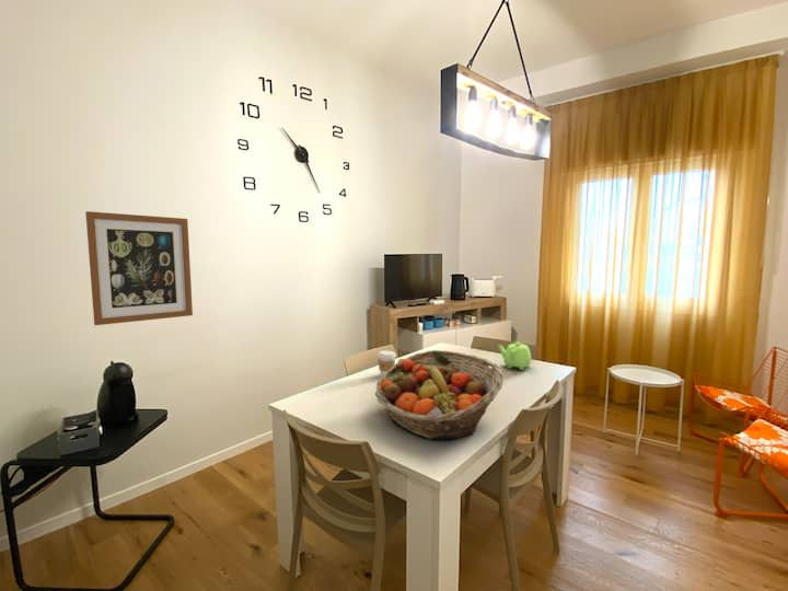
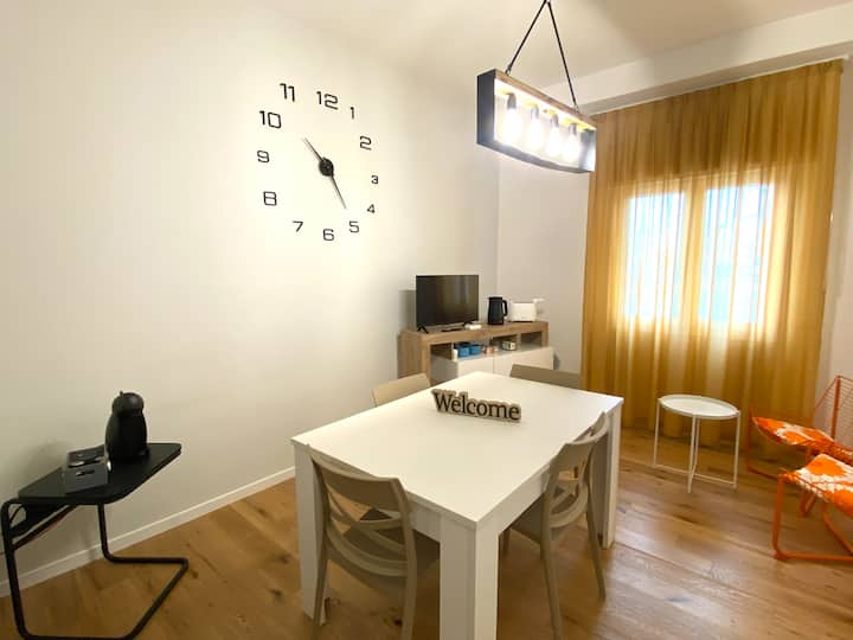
- wall art (143, 268)
- teapot (513, 354)
- coffee cup (386, 363)
- fruit basket (436, 390)
